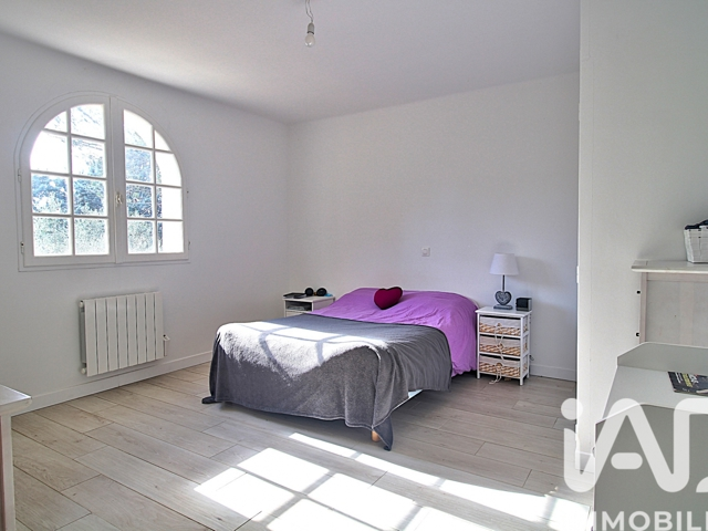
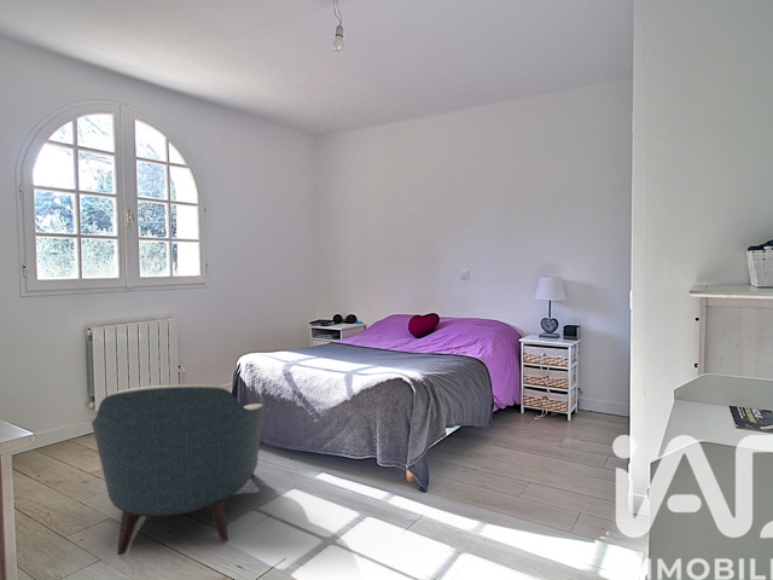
+ armchair (184, 441)
